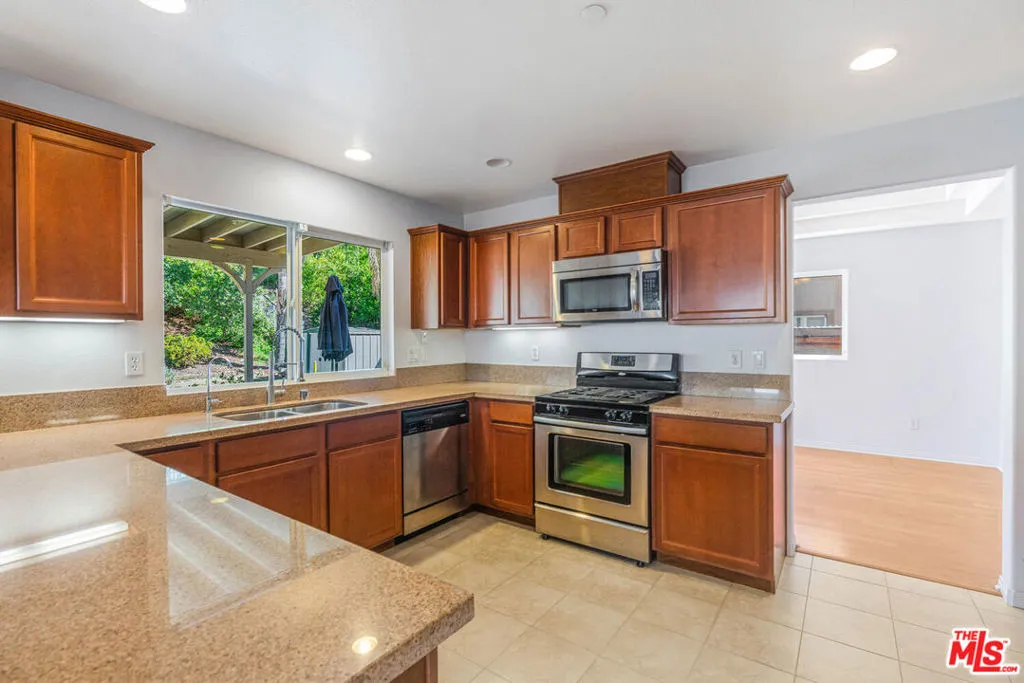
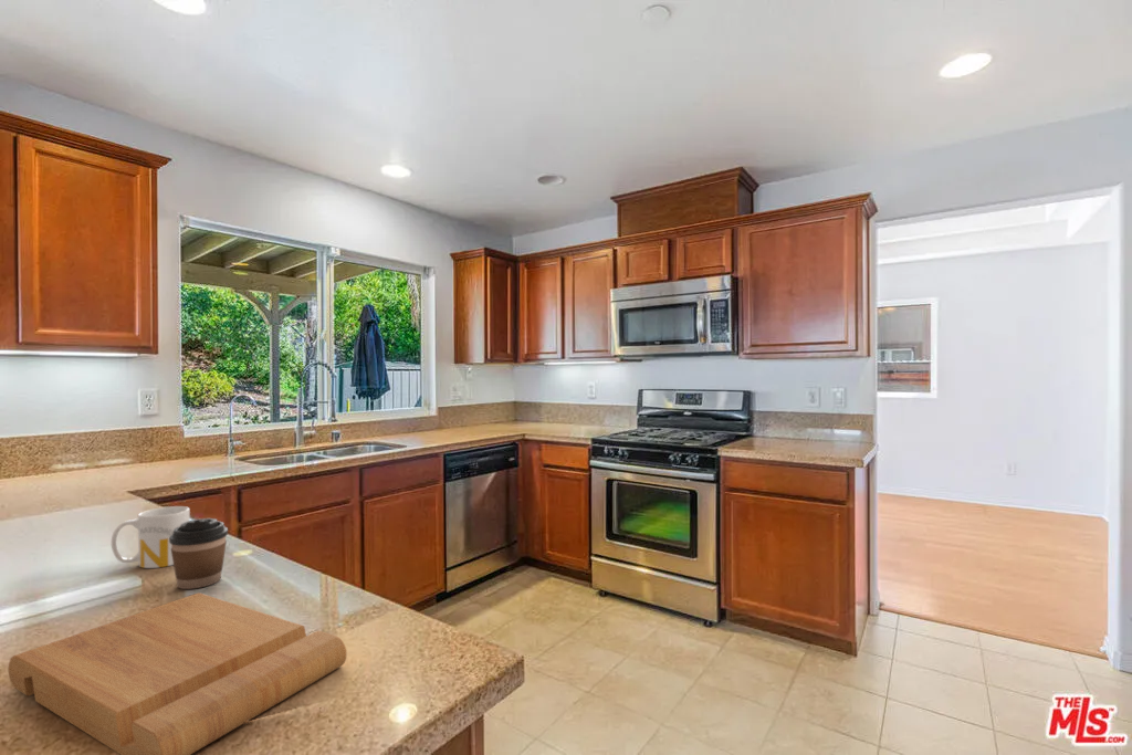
+ coffee cup (199, 549)
+ cutting board (181, 661)
+ mug (155, 537)
